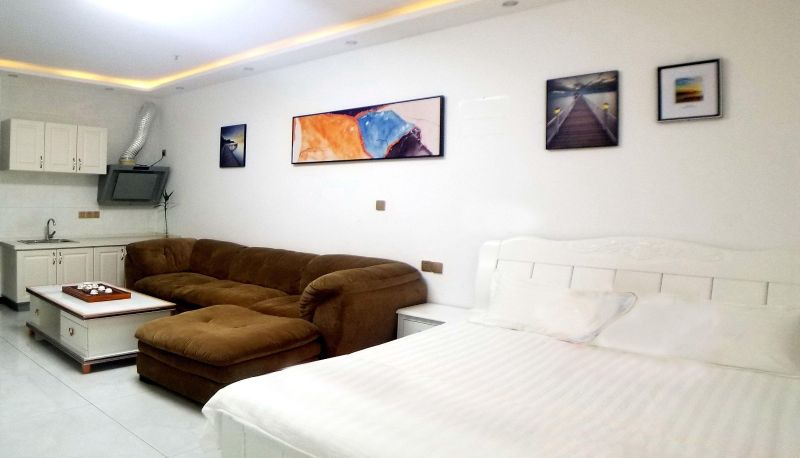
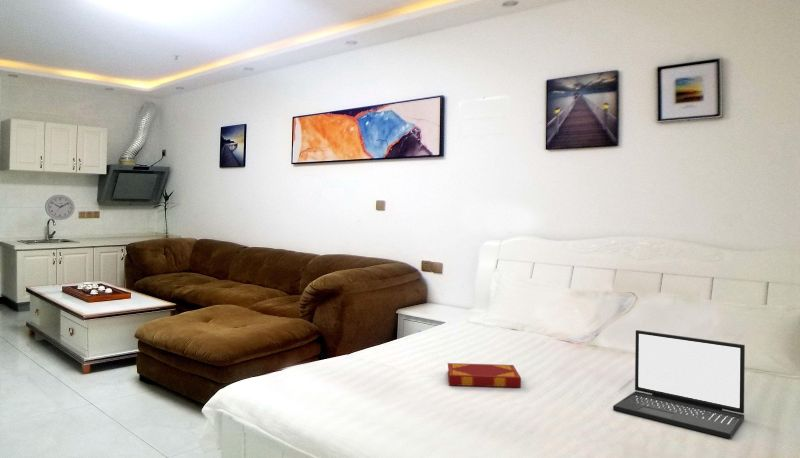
+ hardback book (482, 374)
+ wall clock (60, 207)
+ laptop (677, 378)
